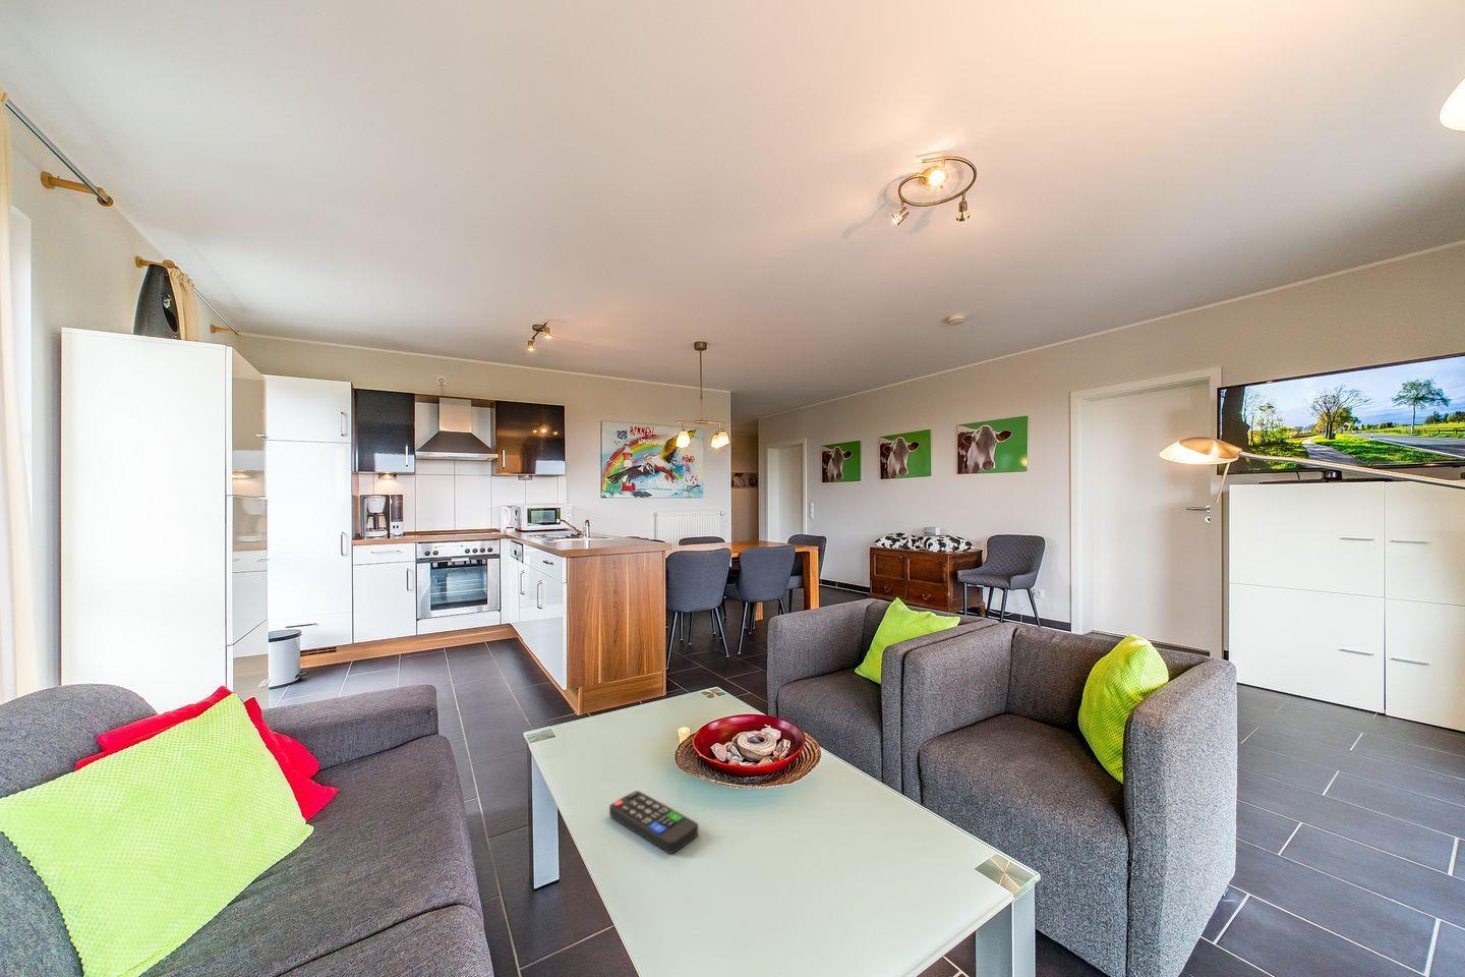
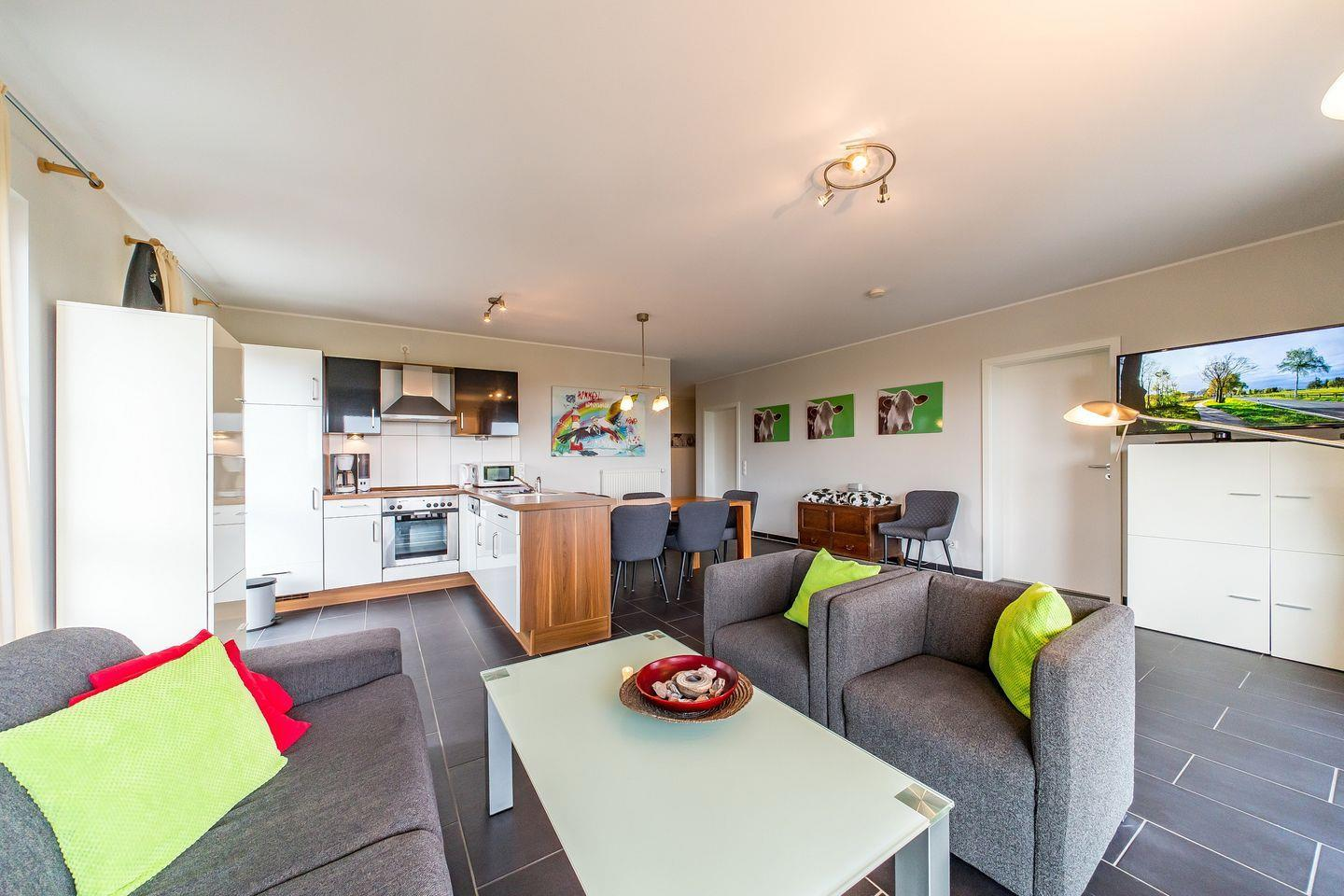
- remote control (652, 818)
